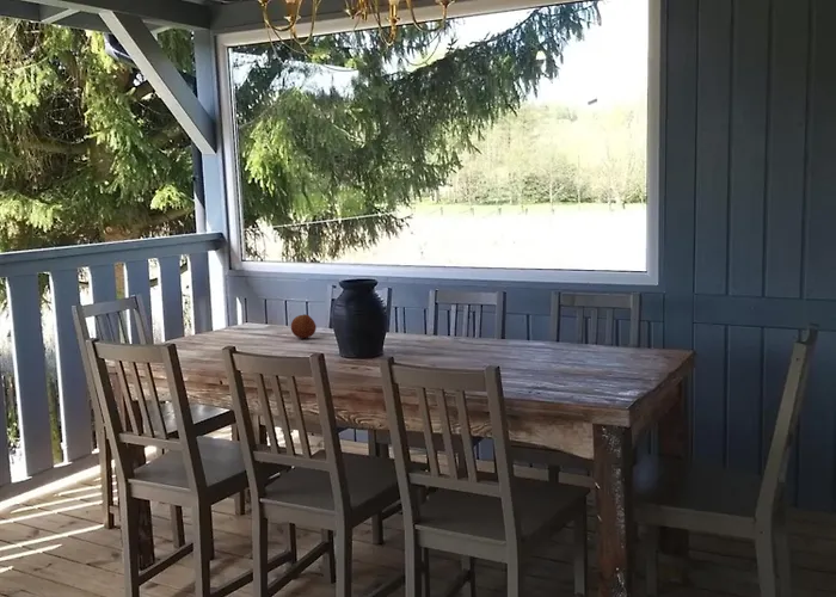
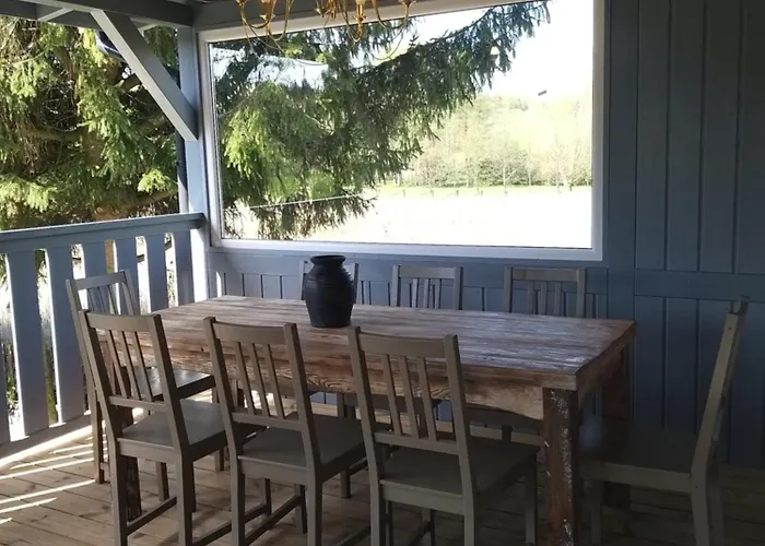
- fruit (303, 326)
